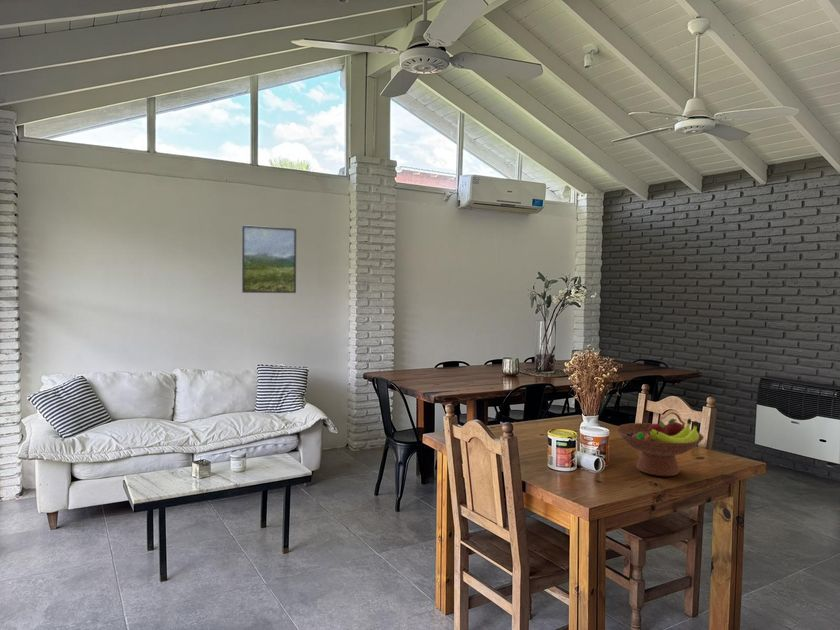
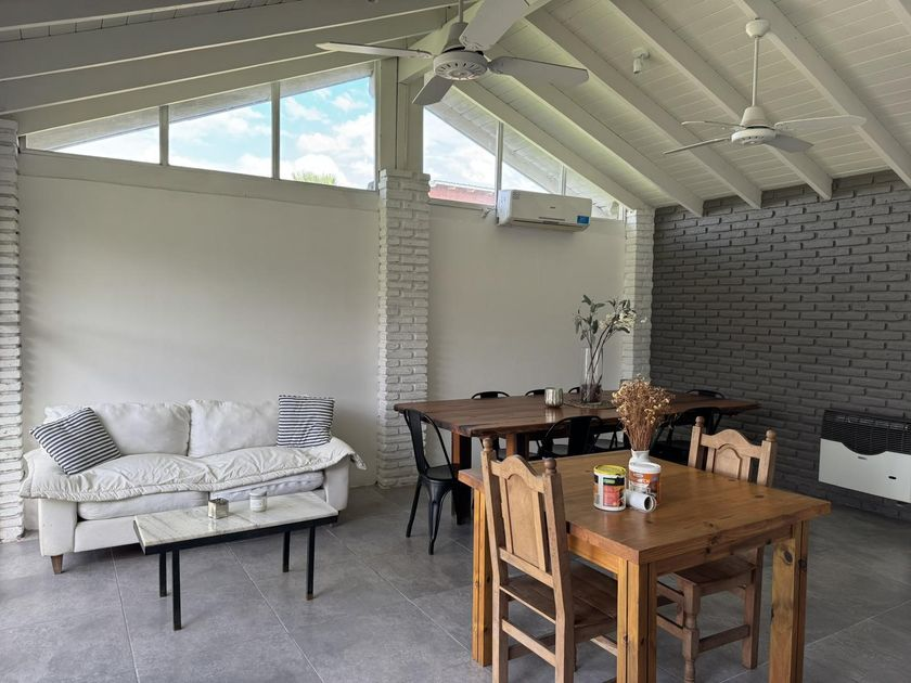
- fruit bowl (658, 444)
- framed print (269, 260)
